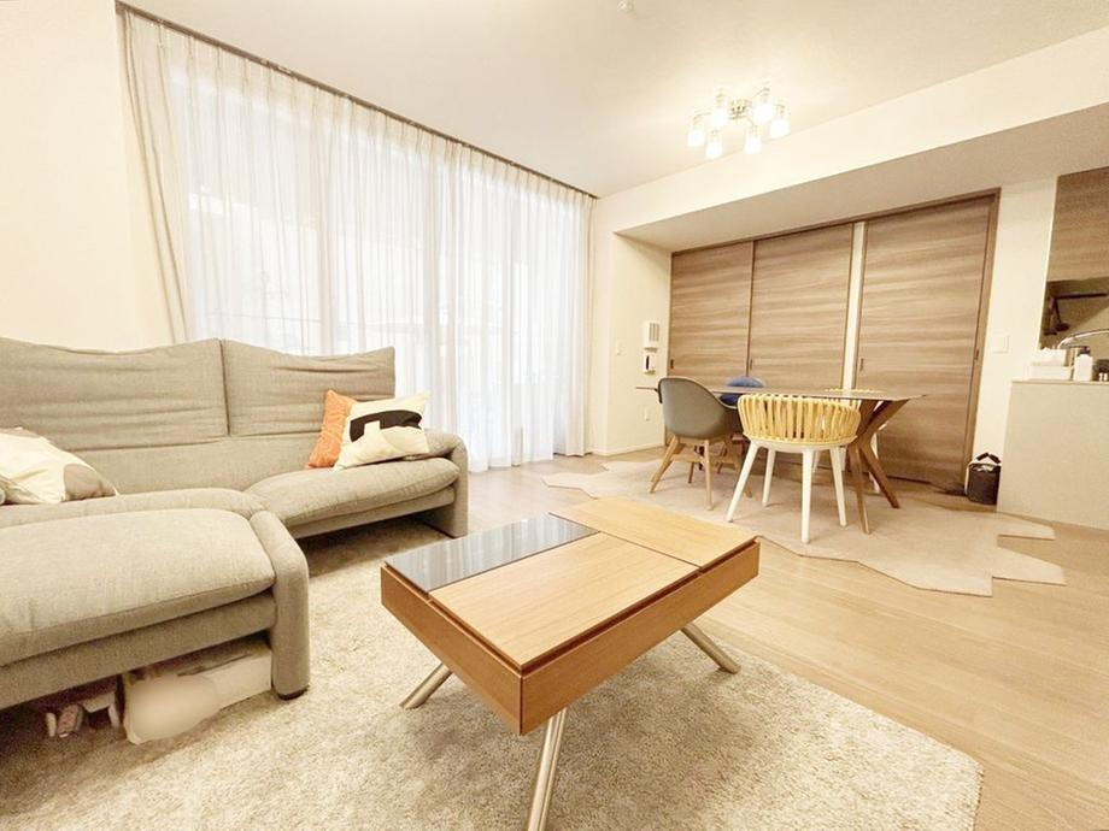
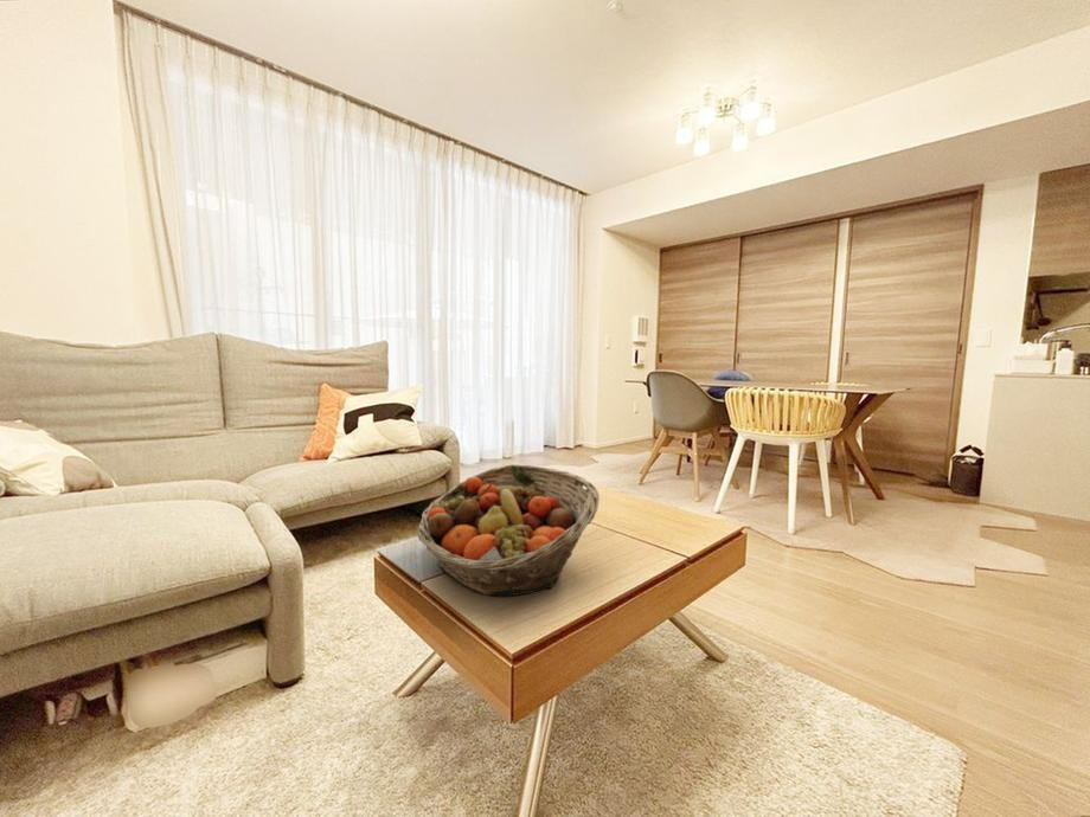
+ fruit basket (506, 521)
